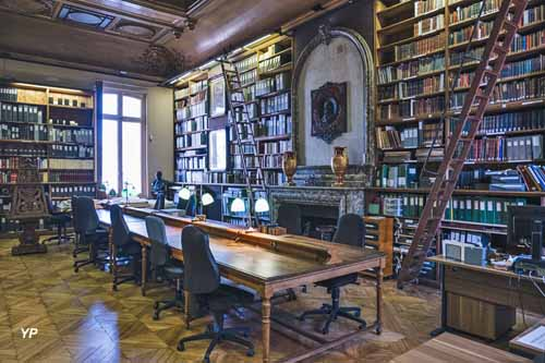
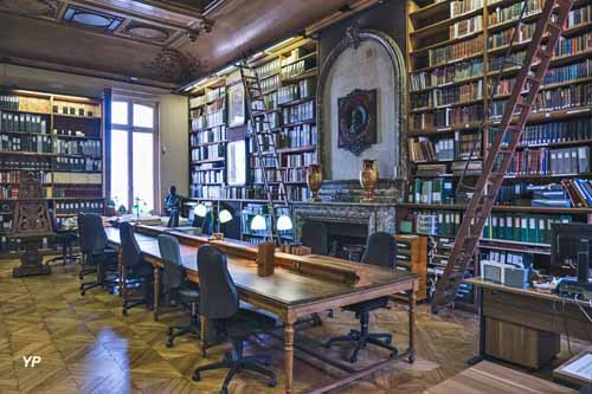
+ book (266, 258)
